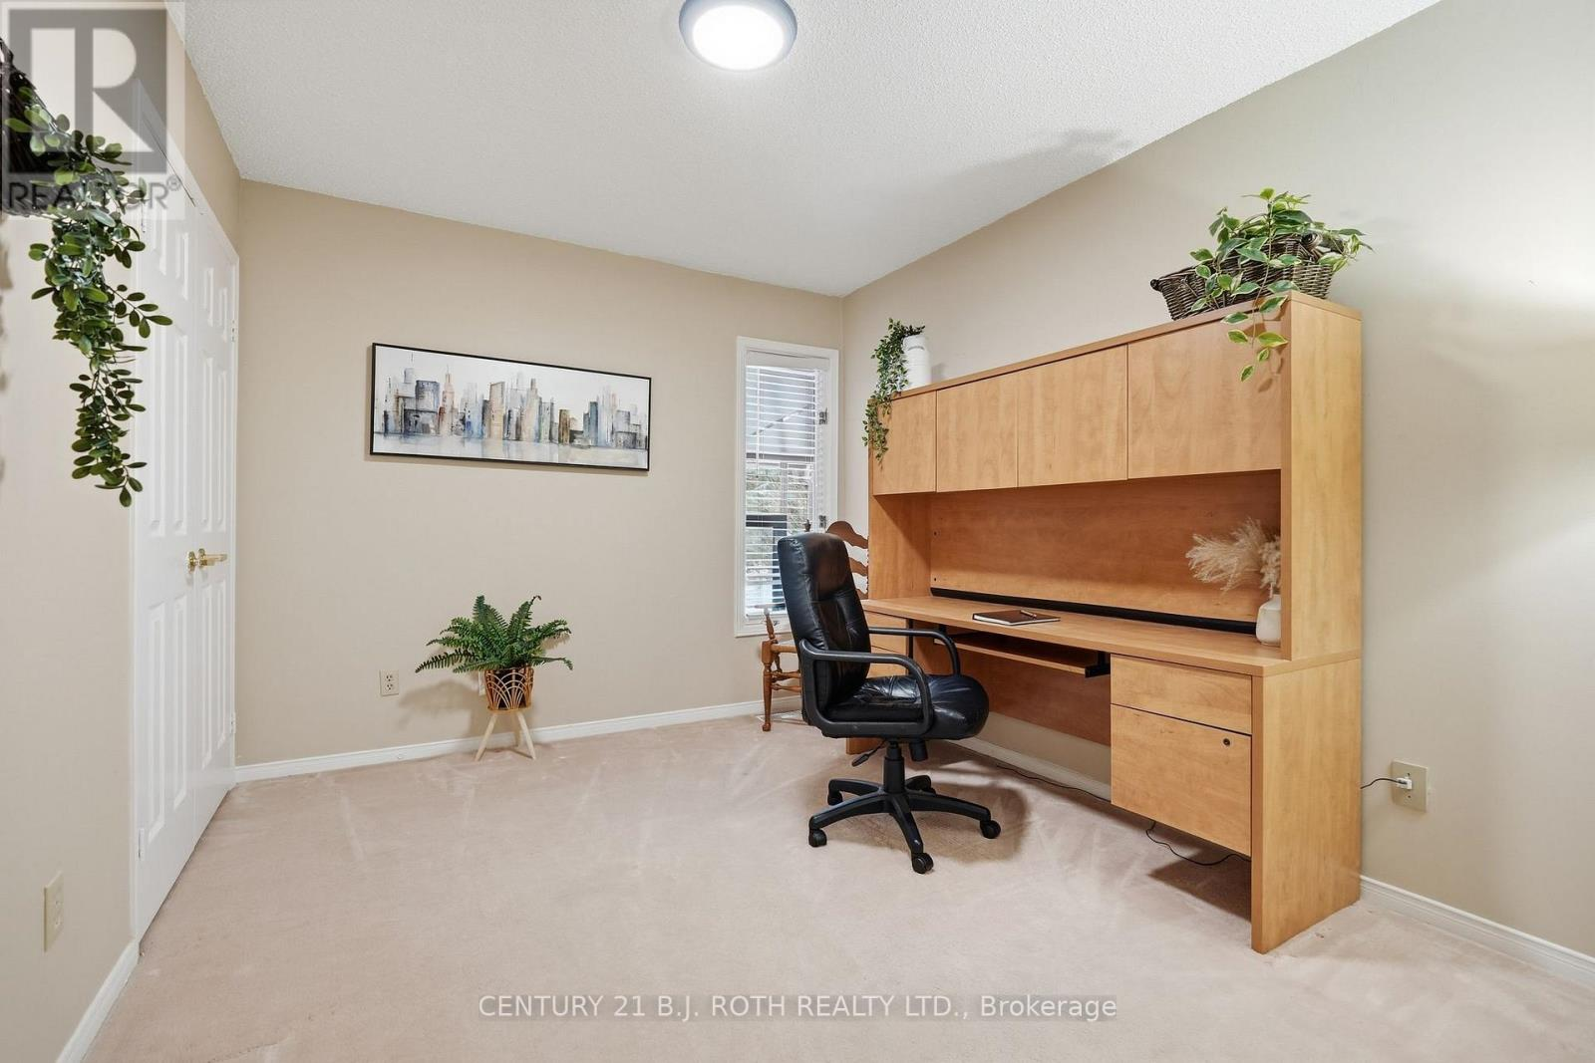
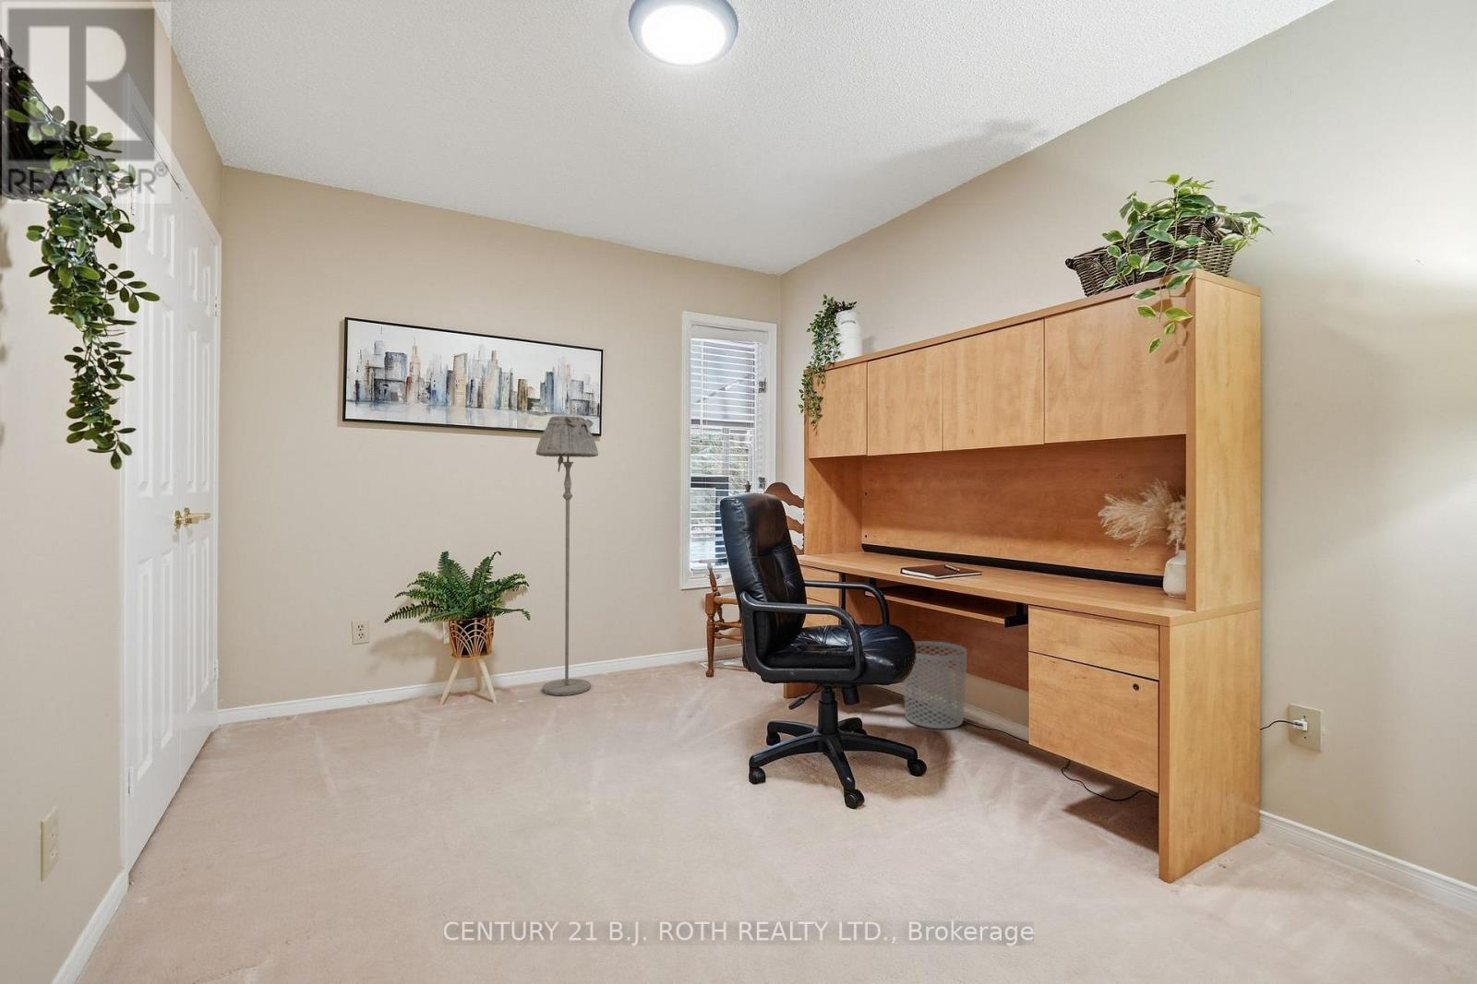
+ floor lamp (567, 552)
+ waste bin (934, 683)
